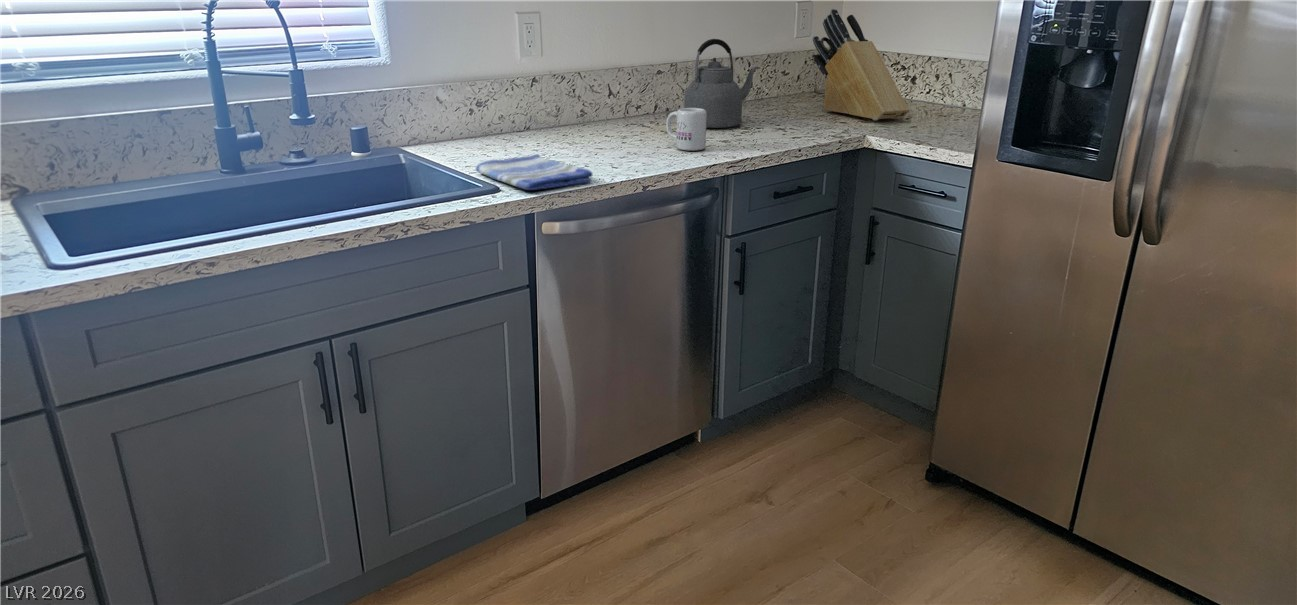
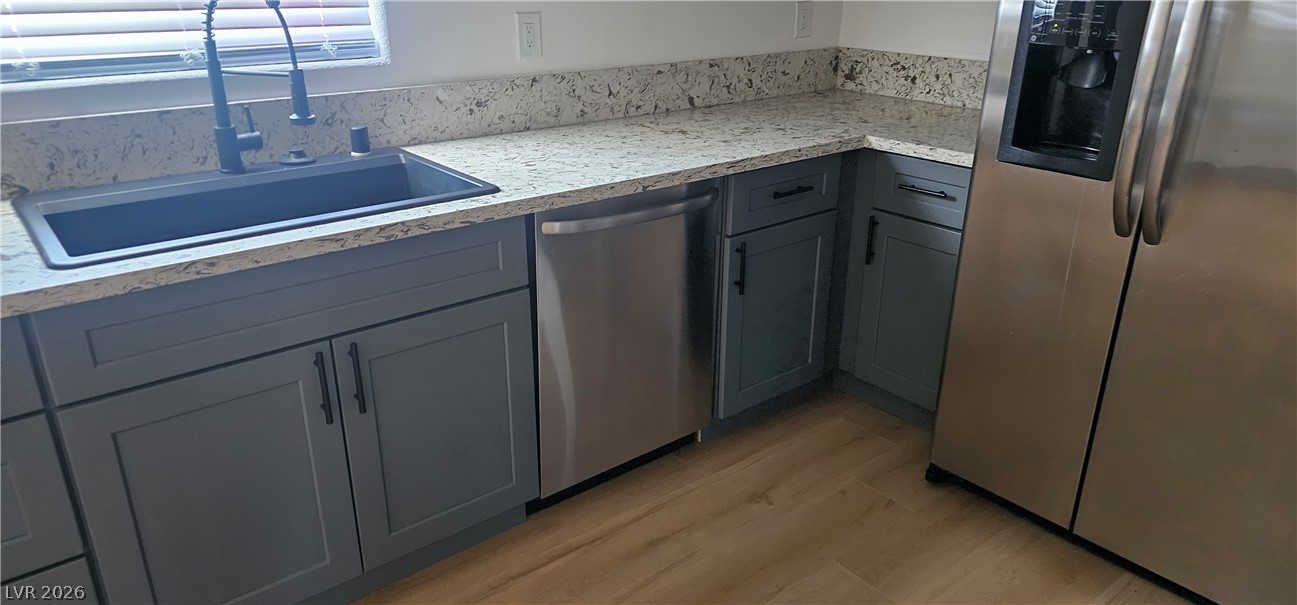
- kettle (725, 81)
- mug (684, 128)
- knife block (859, 62)
- dish towel (533, 171)
